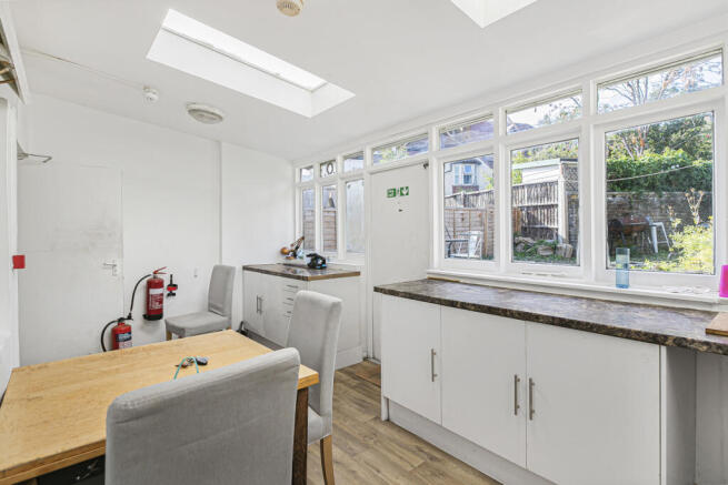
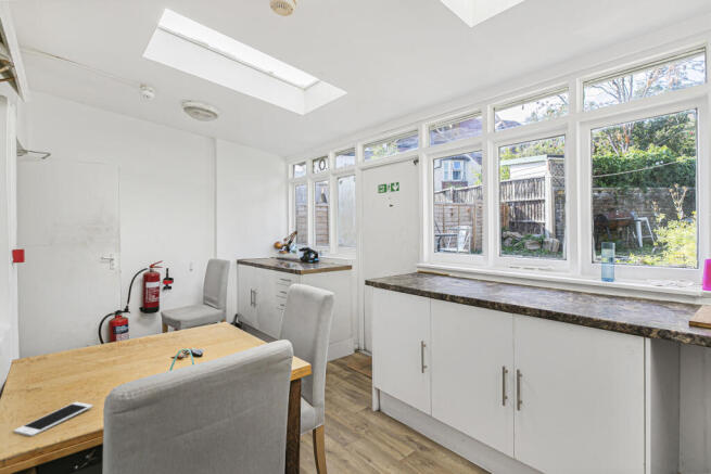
+ cell phone (55, 418)
